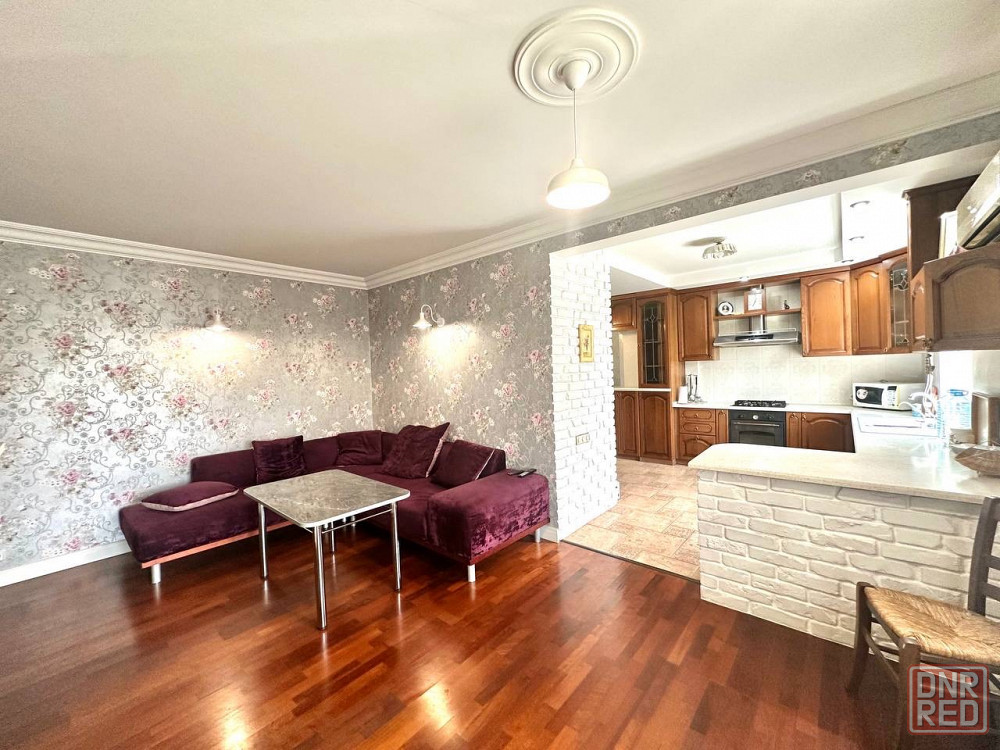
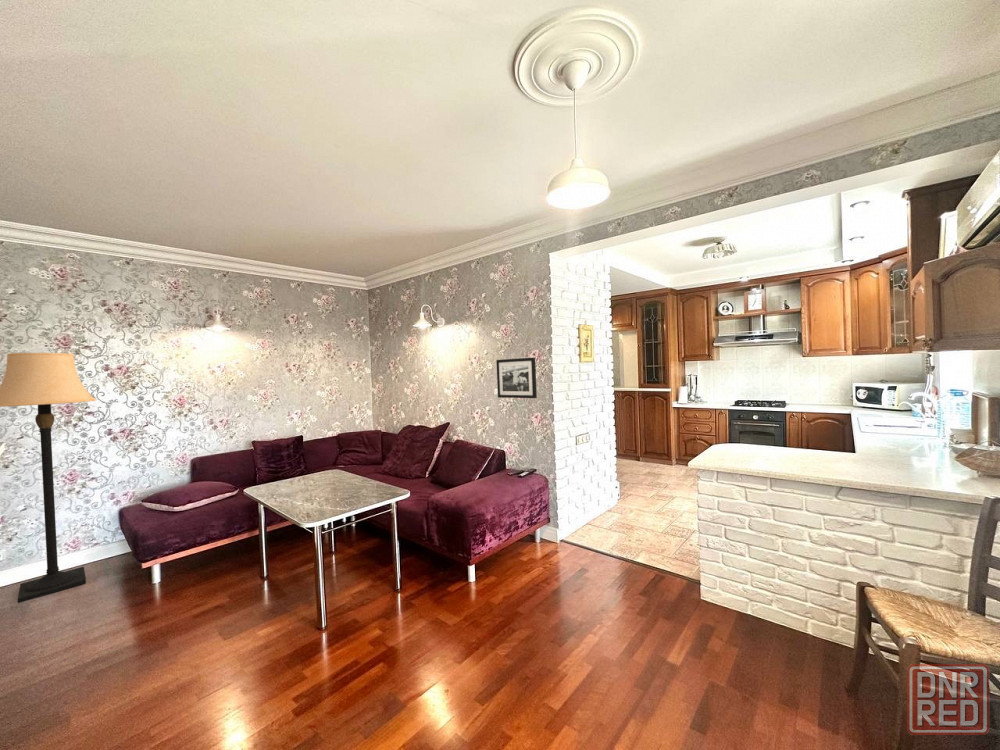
+ picture frame (515, 378)
+ lamp (47, 469)
